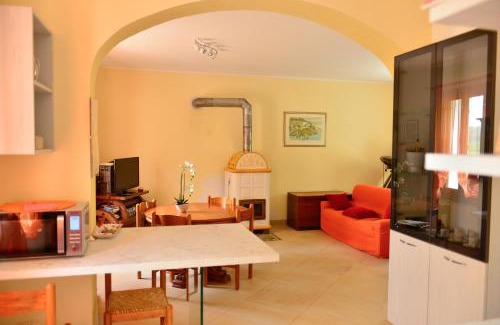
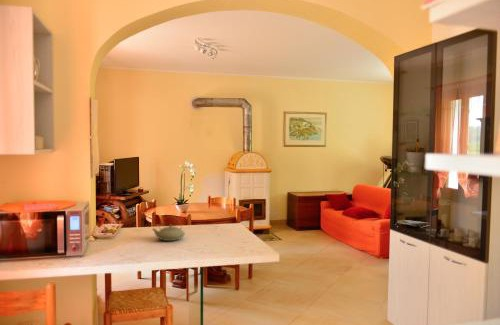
+ teapot (168, 227)
